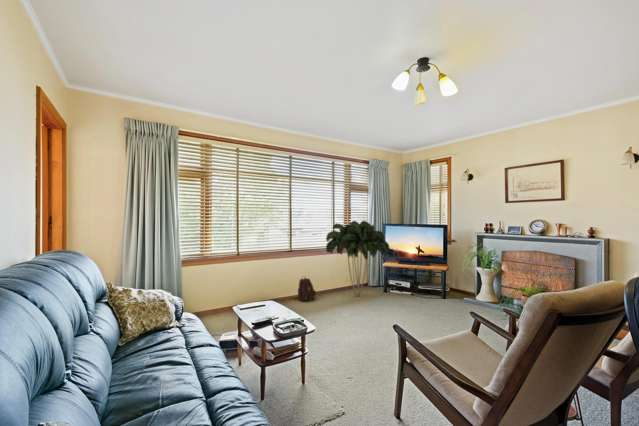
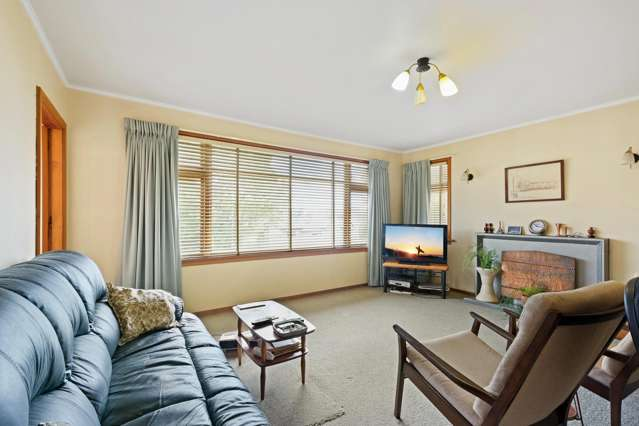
- backpack (305, 288)
- indoor plant (357, 258)
